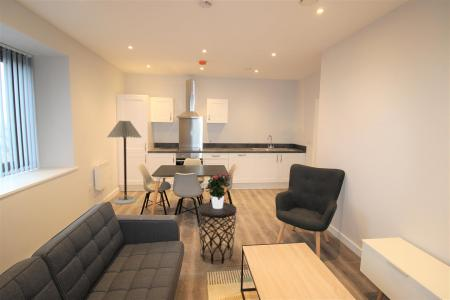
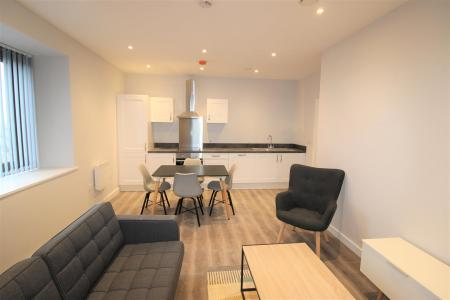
- floor lamp (125, 161)
- potted flower (218, 189)
- side table (216, 231)
